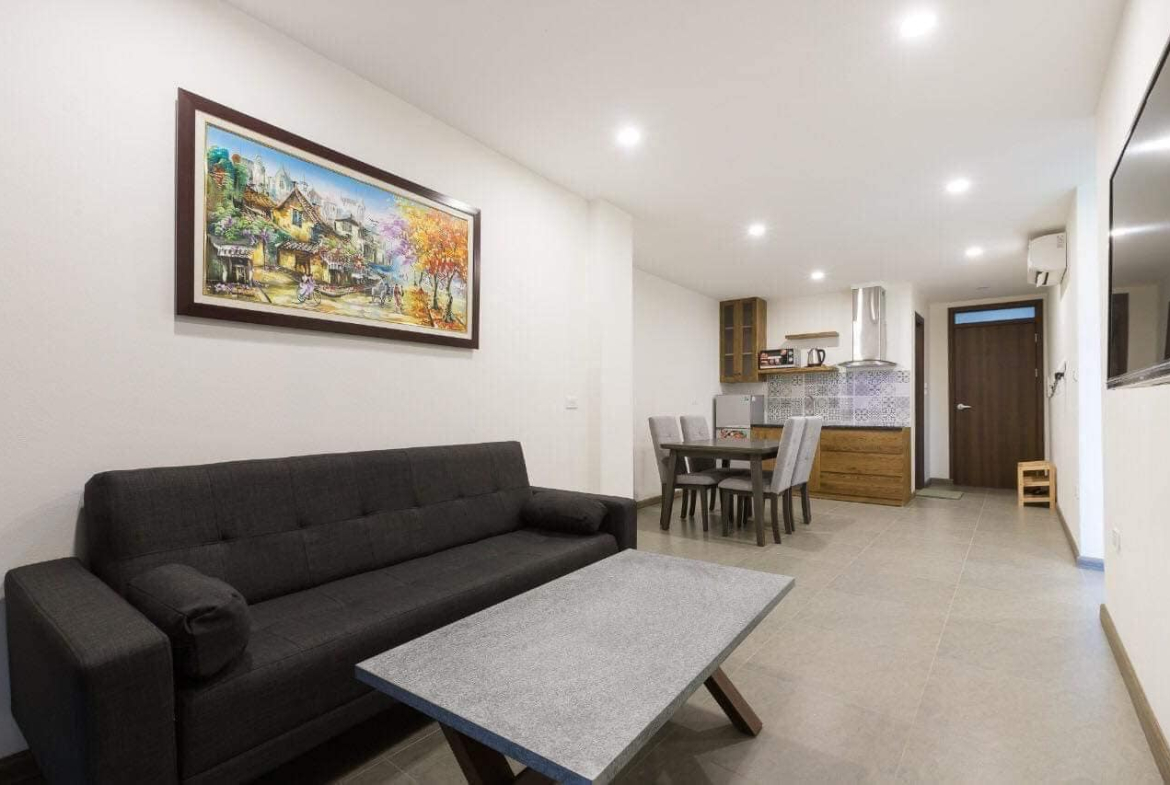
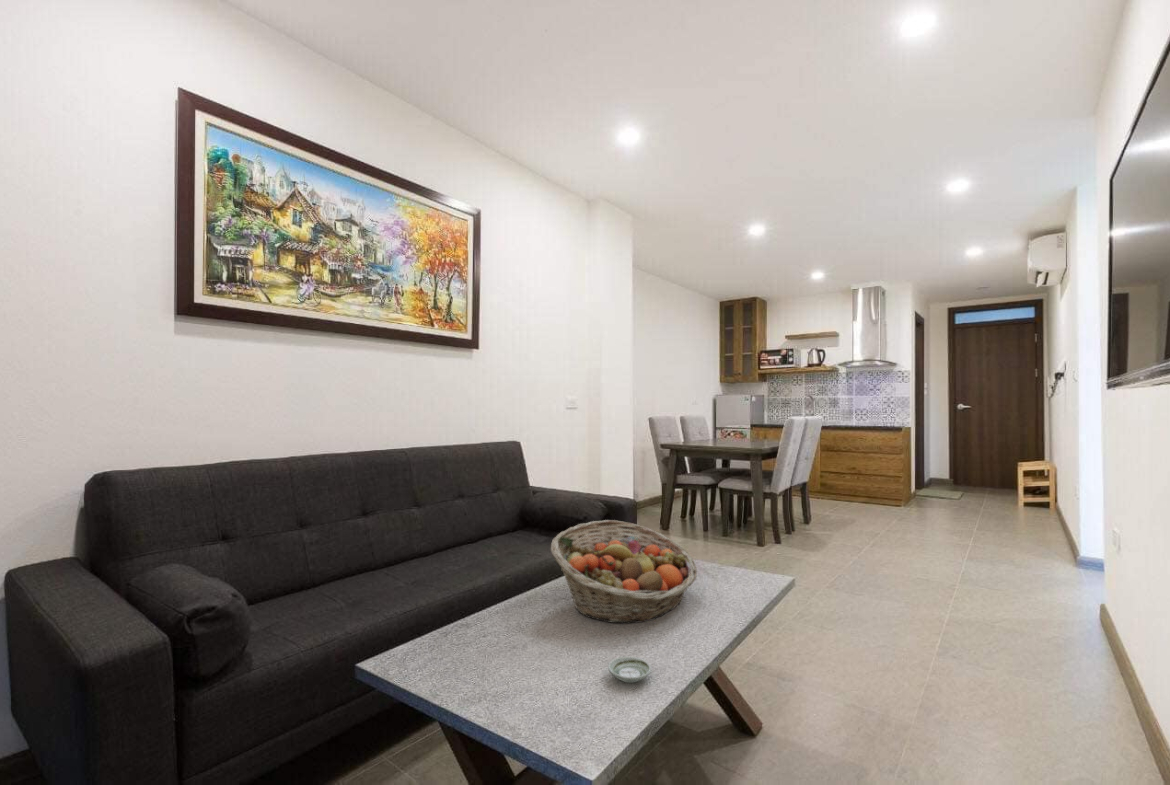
+ saucer (629, 671)
+ fruit basket (624, 567)
